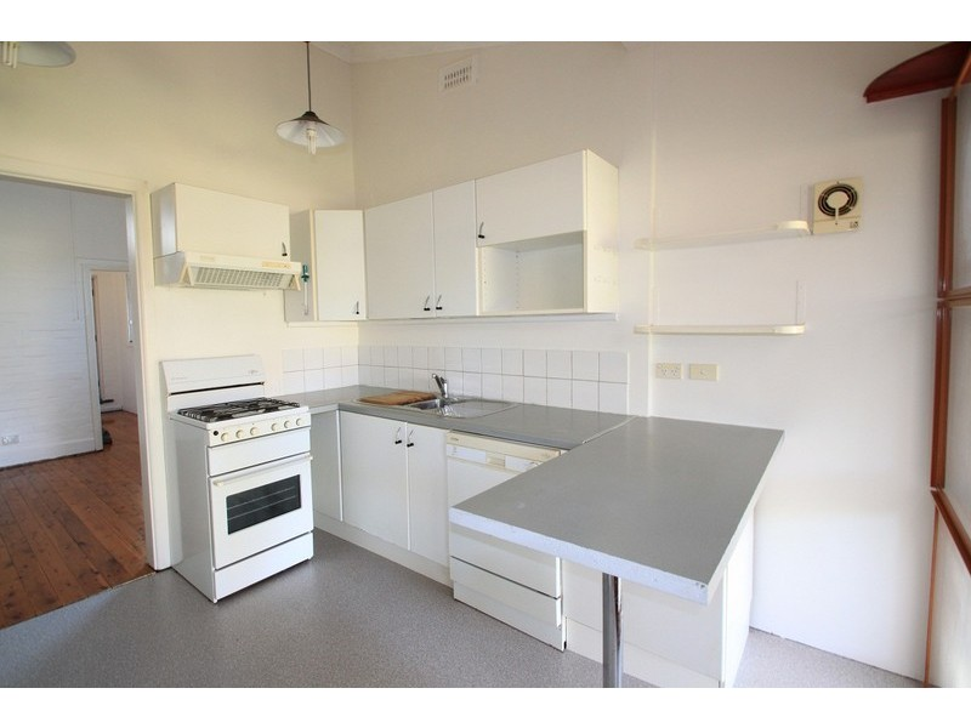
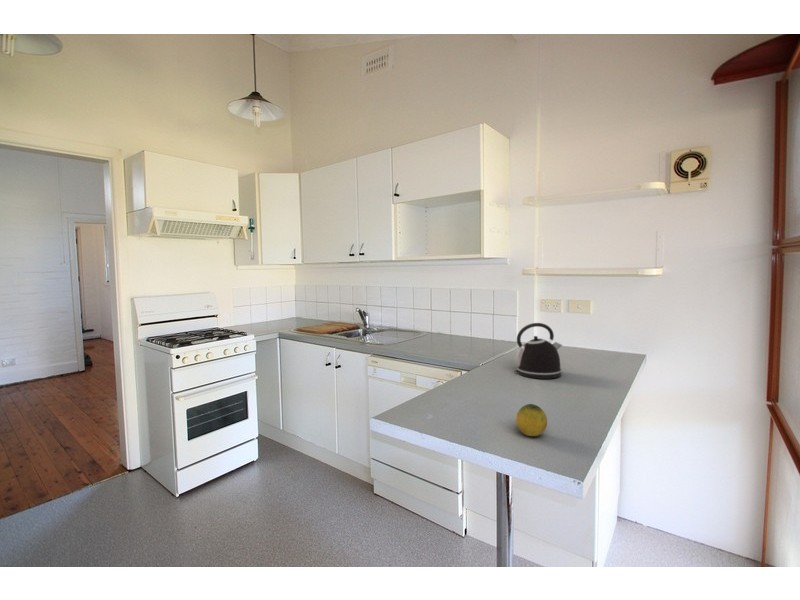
+ kettle (538, 348)
+ fruit (531, 420)
